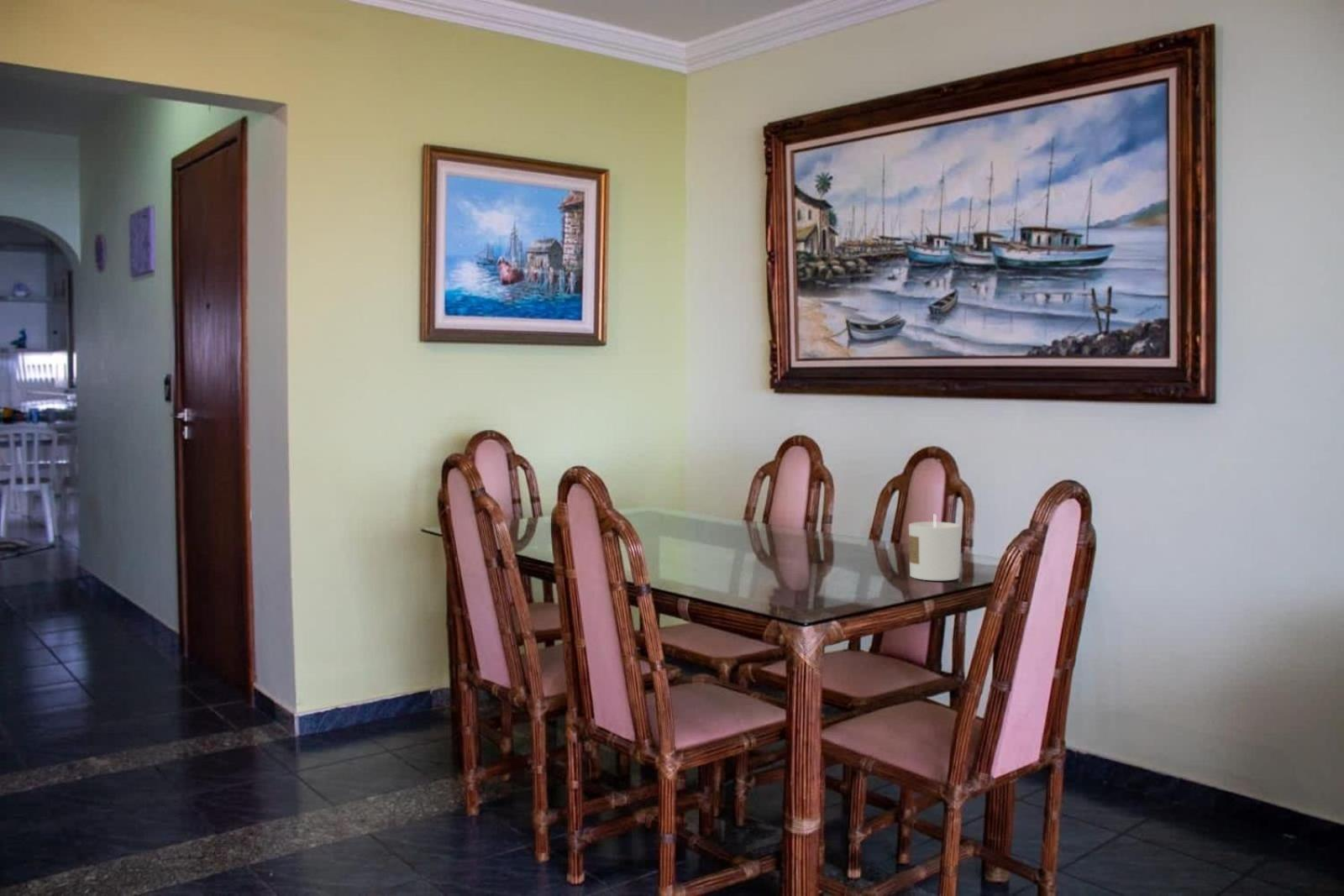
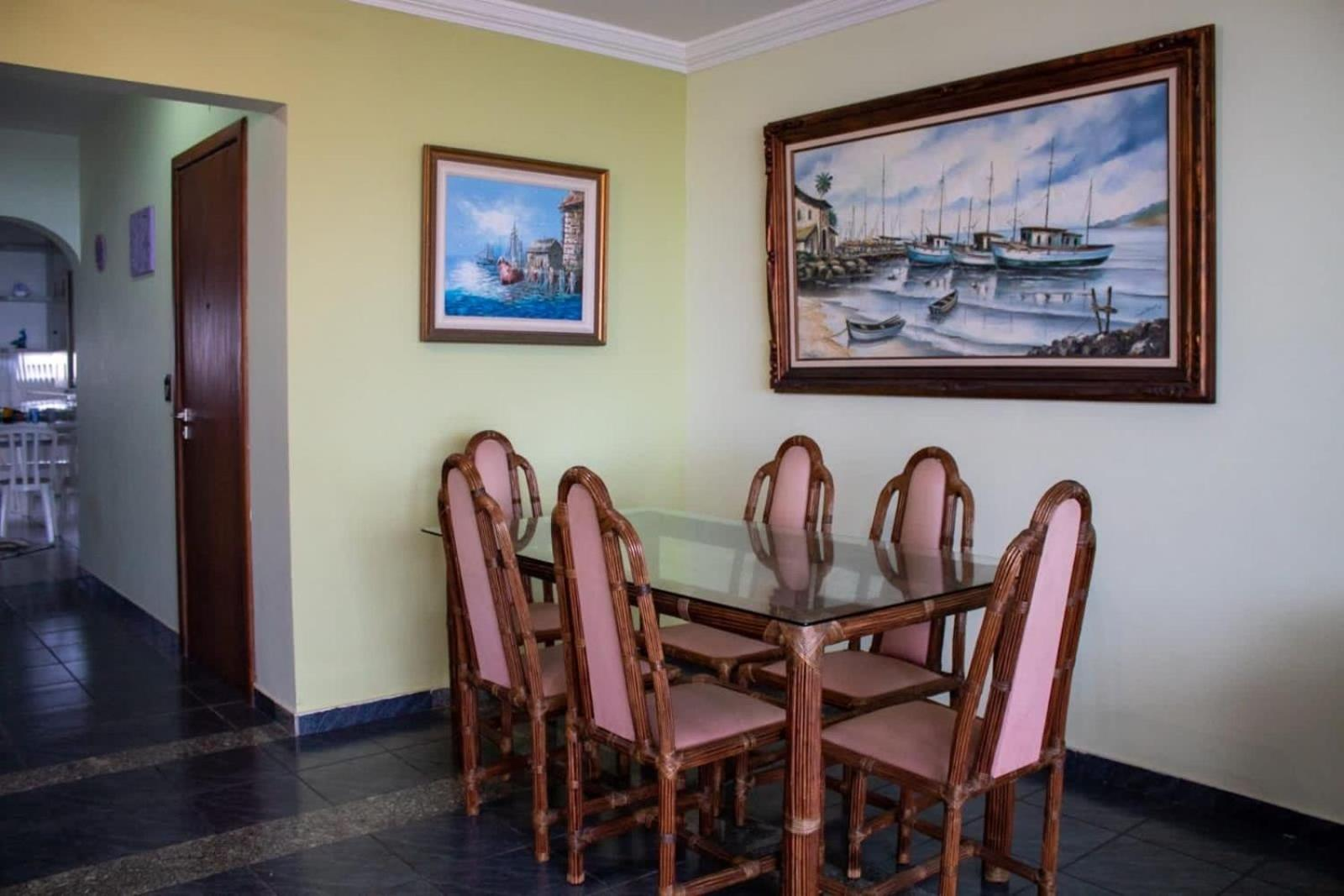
- candle (934, 545)
